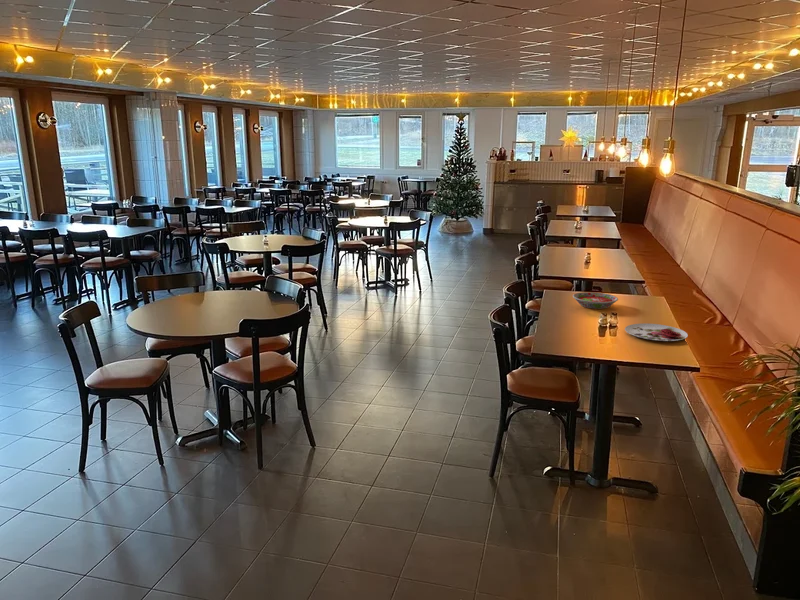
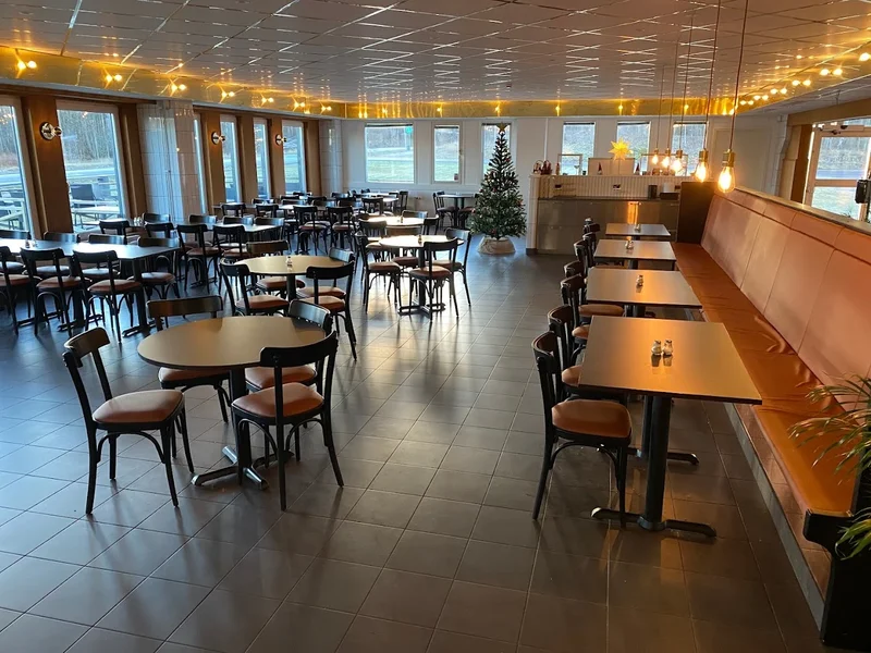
- plate (655, 331)
- bowl (594, 301)
